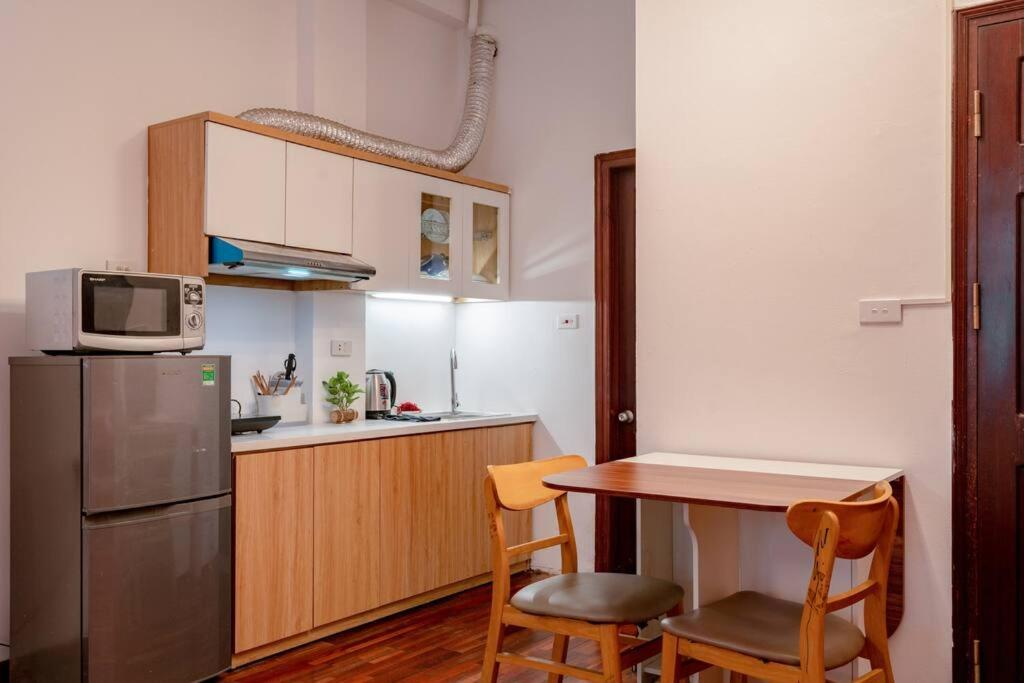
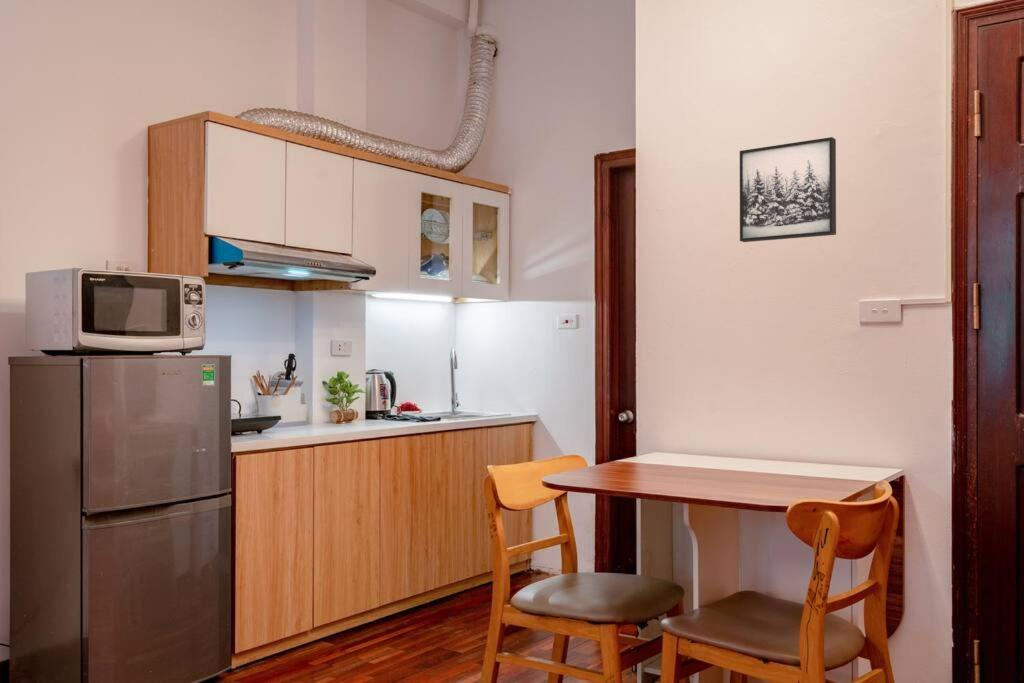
+ wall art (786, 191)
